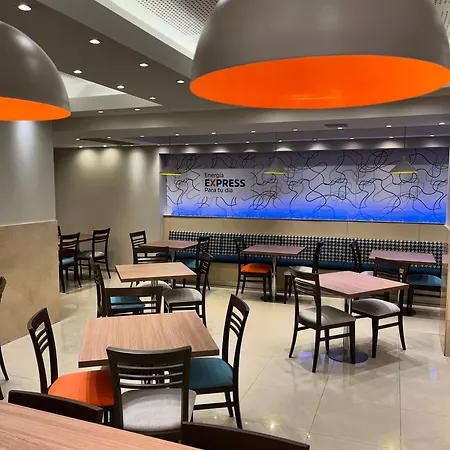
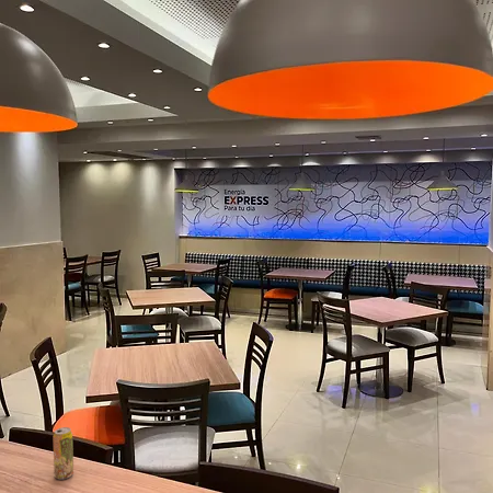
+ beverage can (62, 451)
